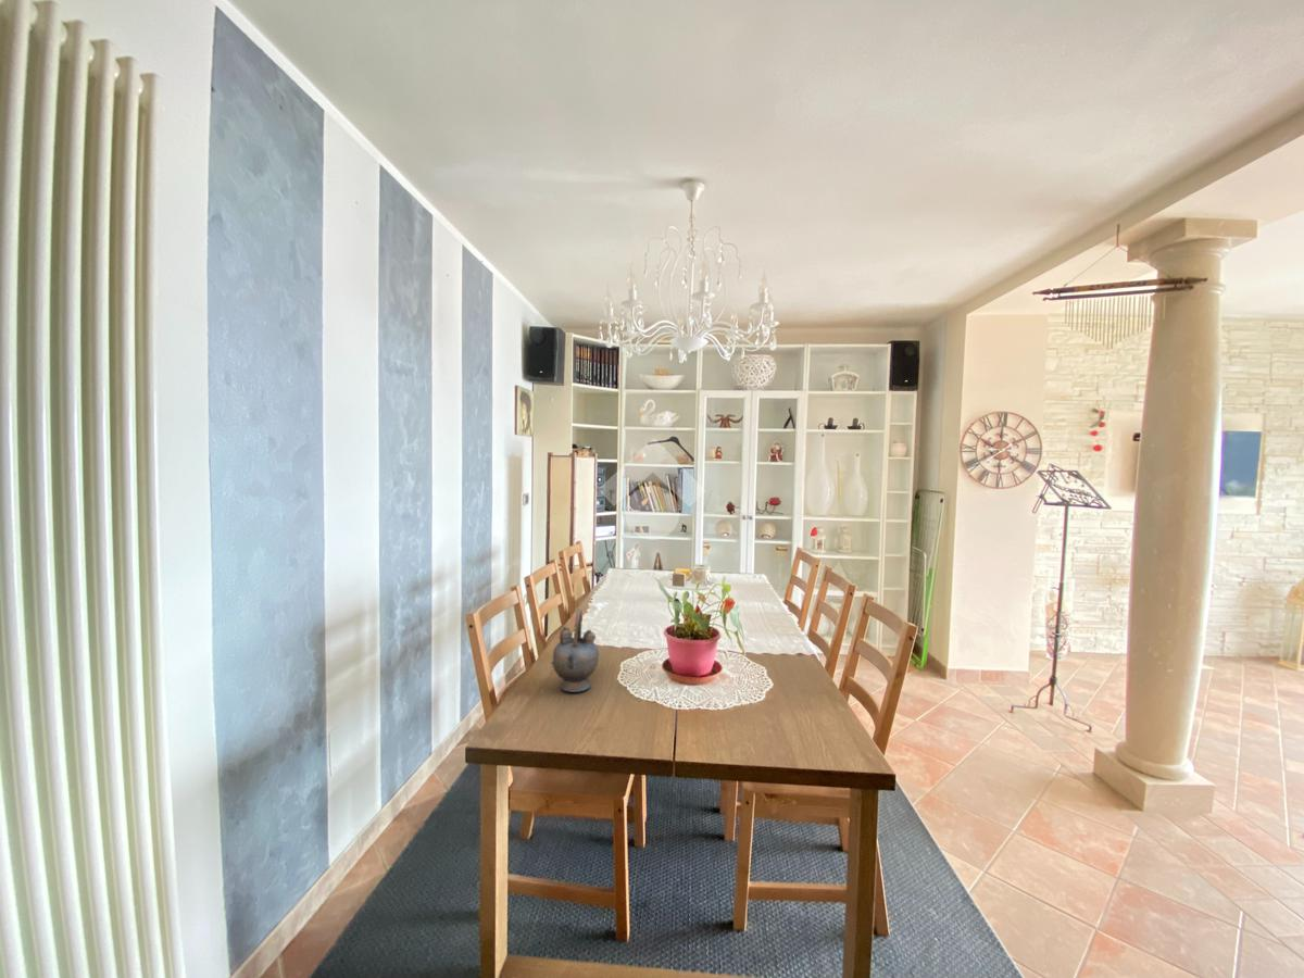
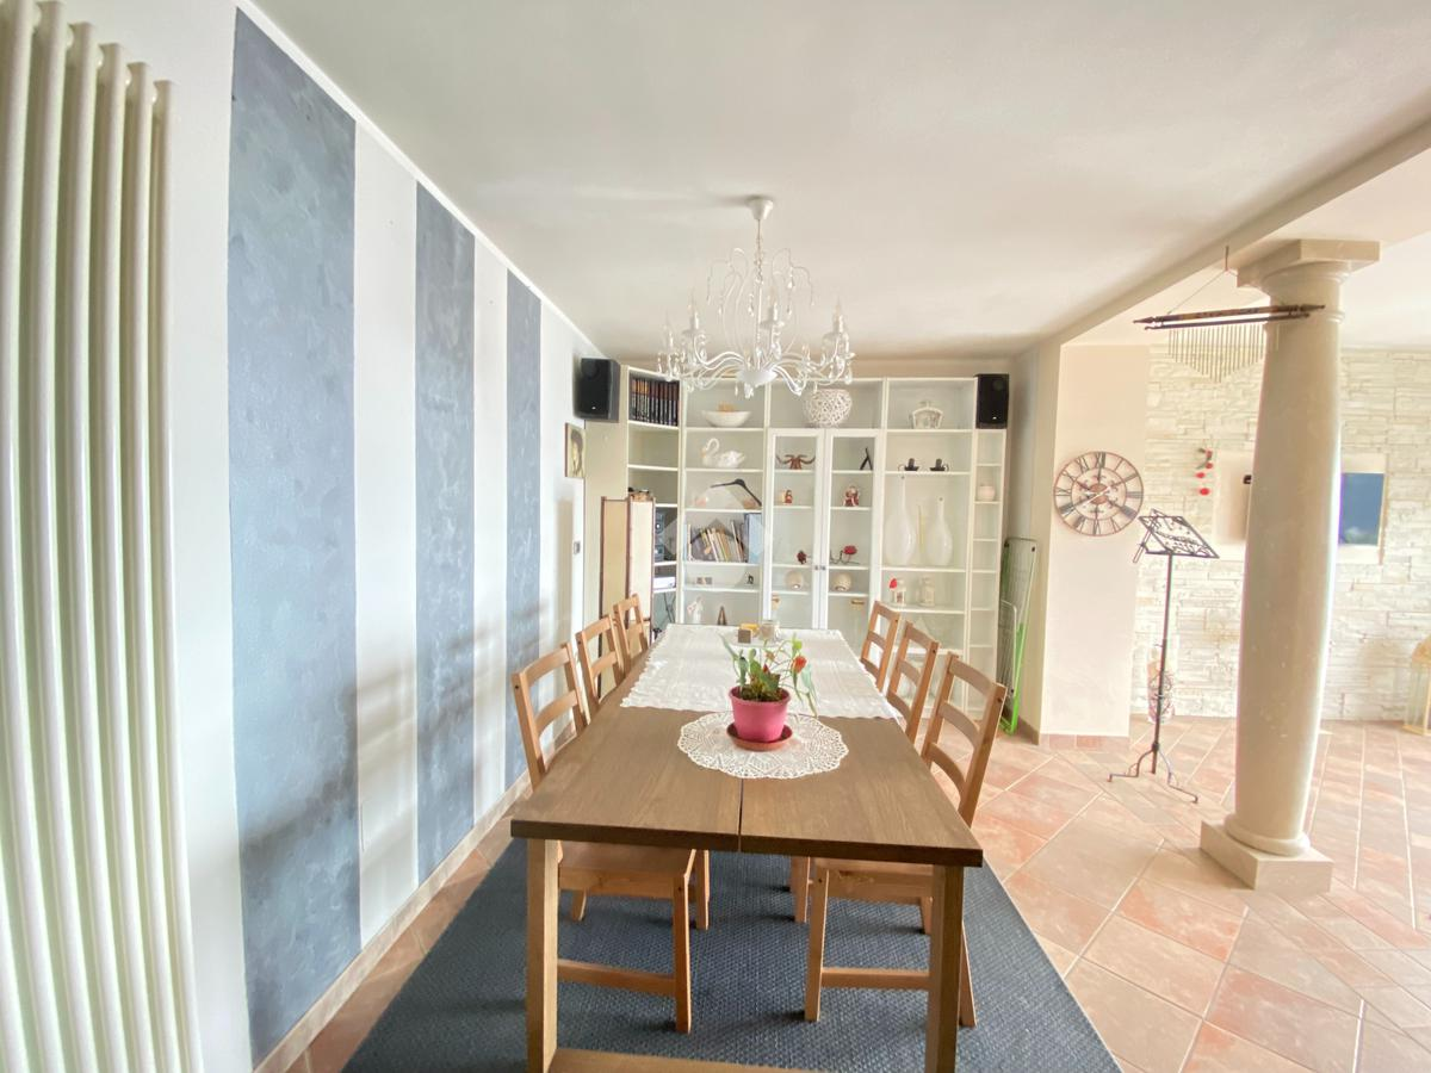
- teapot (575, 650)
